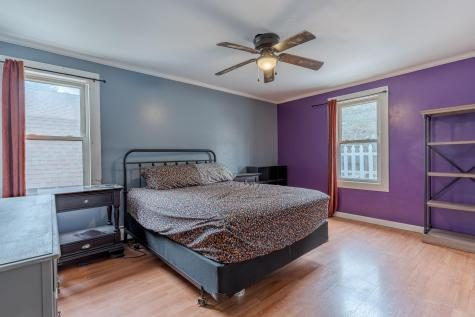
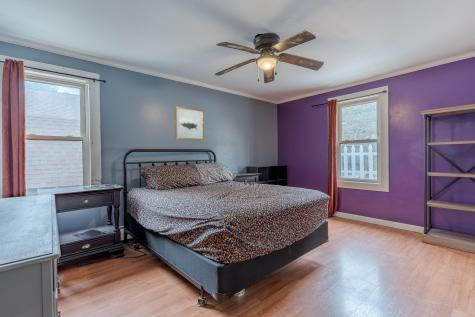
+ wall art (189, 124)
